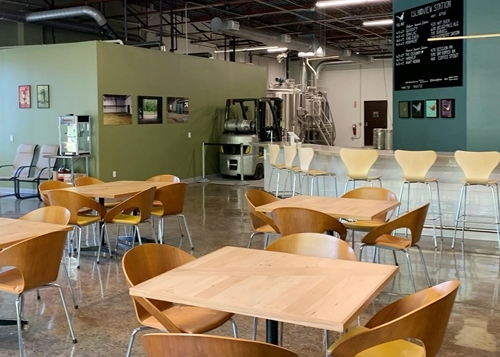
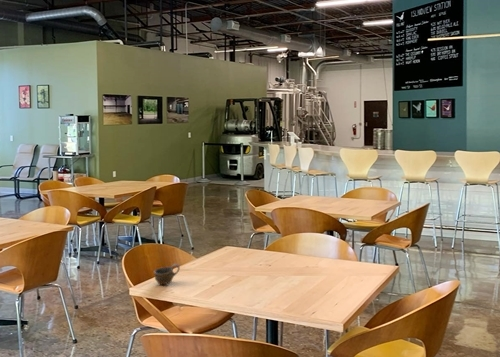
+ cup (165, 274)
